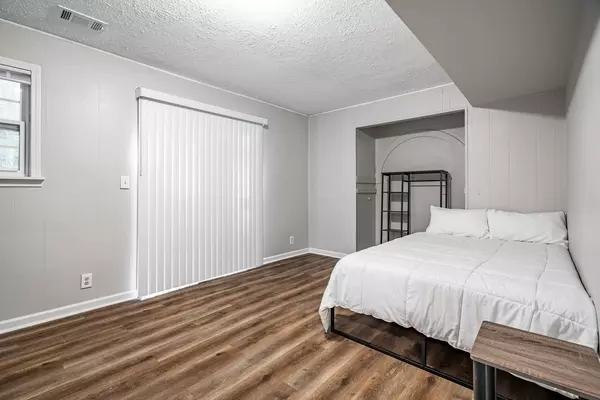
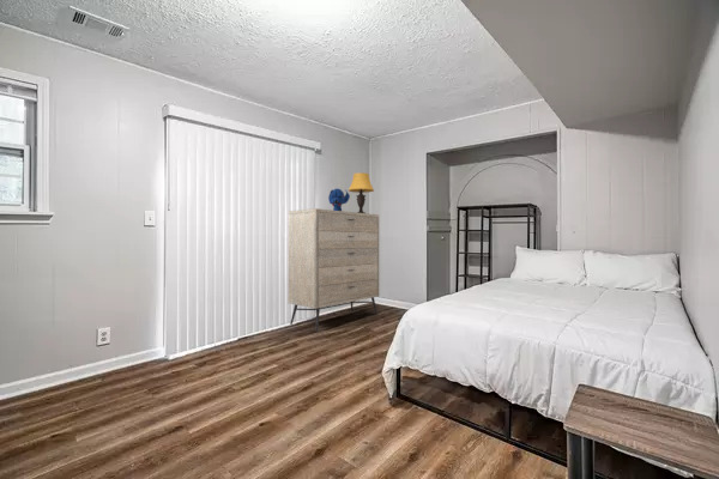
+ decorative sculpture (337, 199)
+ dresser (336, 266)
+ table lamp (361, 194)
